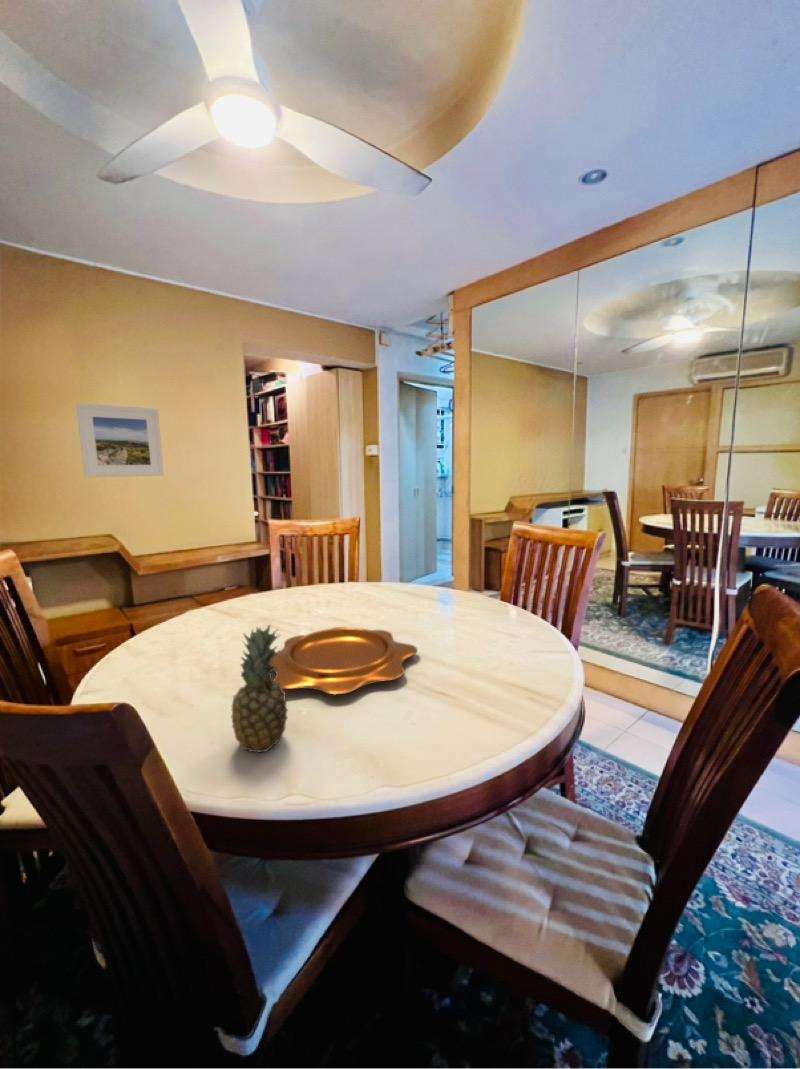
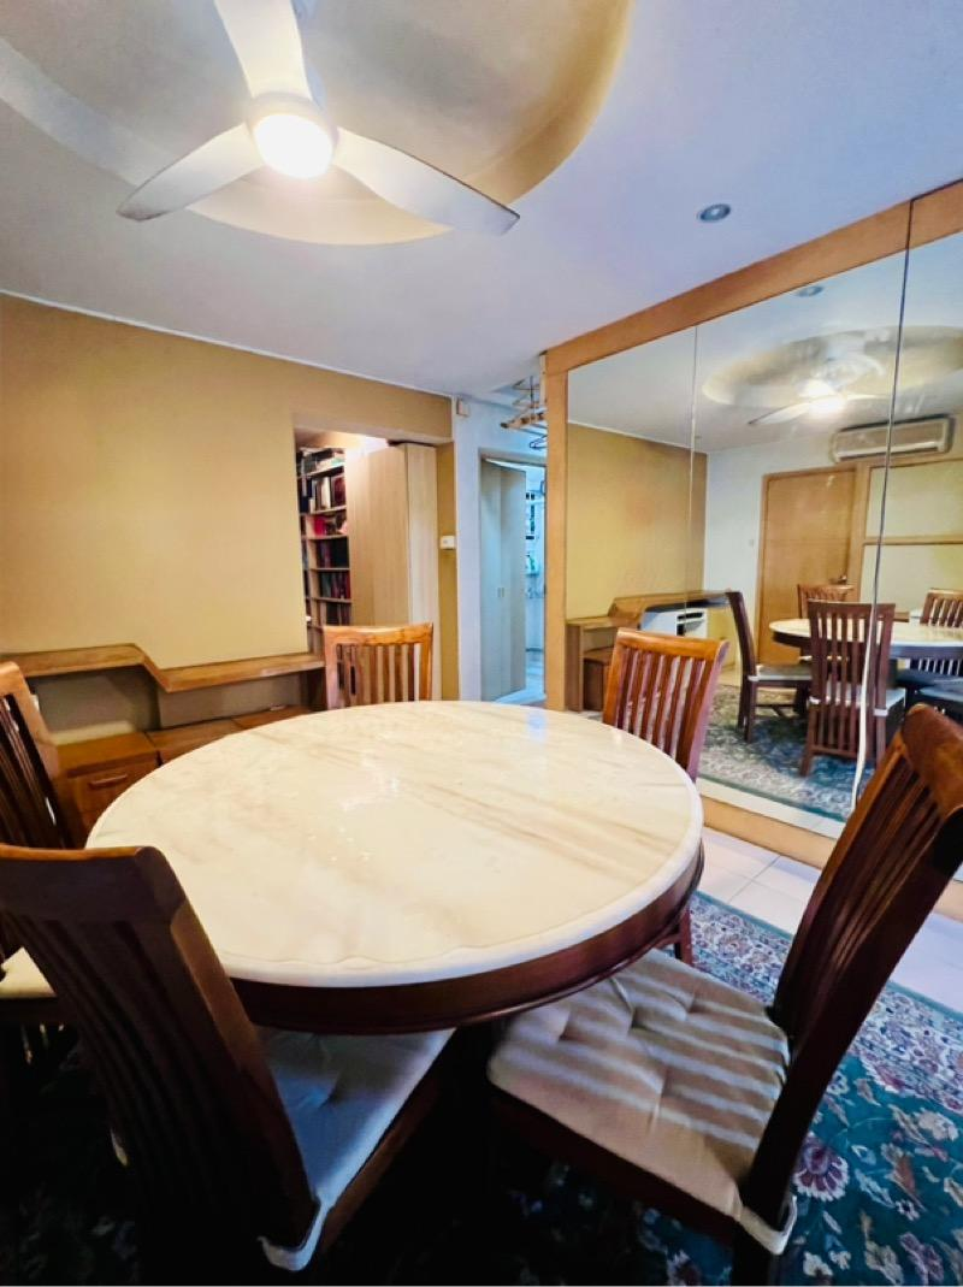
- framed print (122, 441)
- fruit (258, 686)
- decorative bowl (341, 654)
